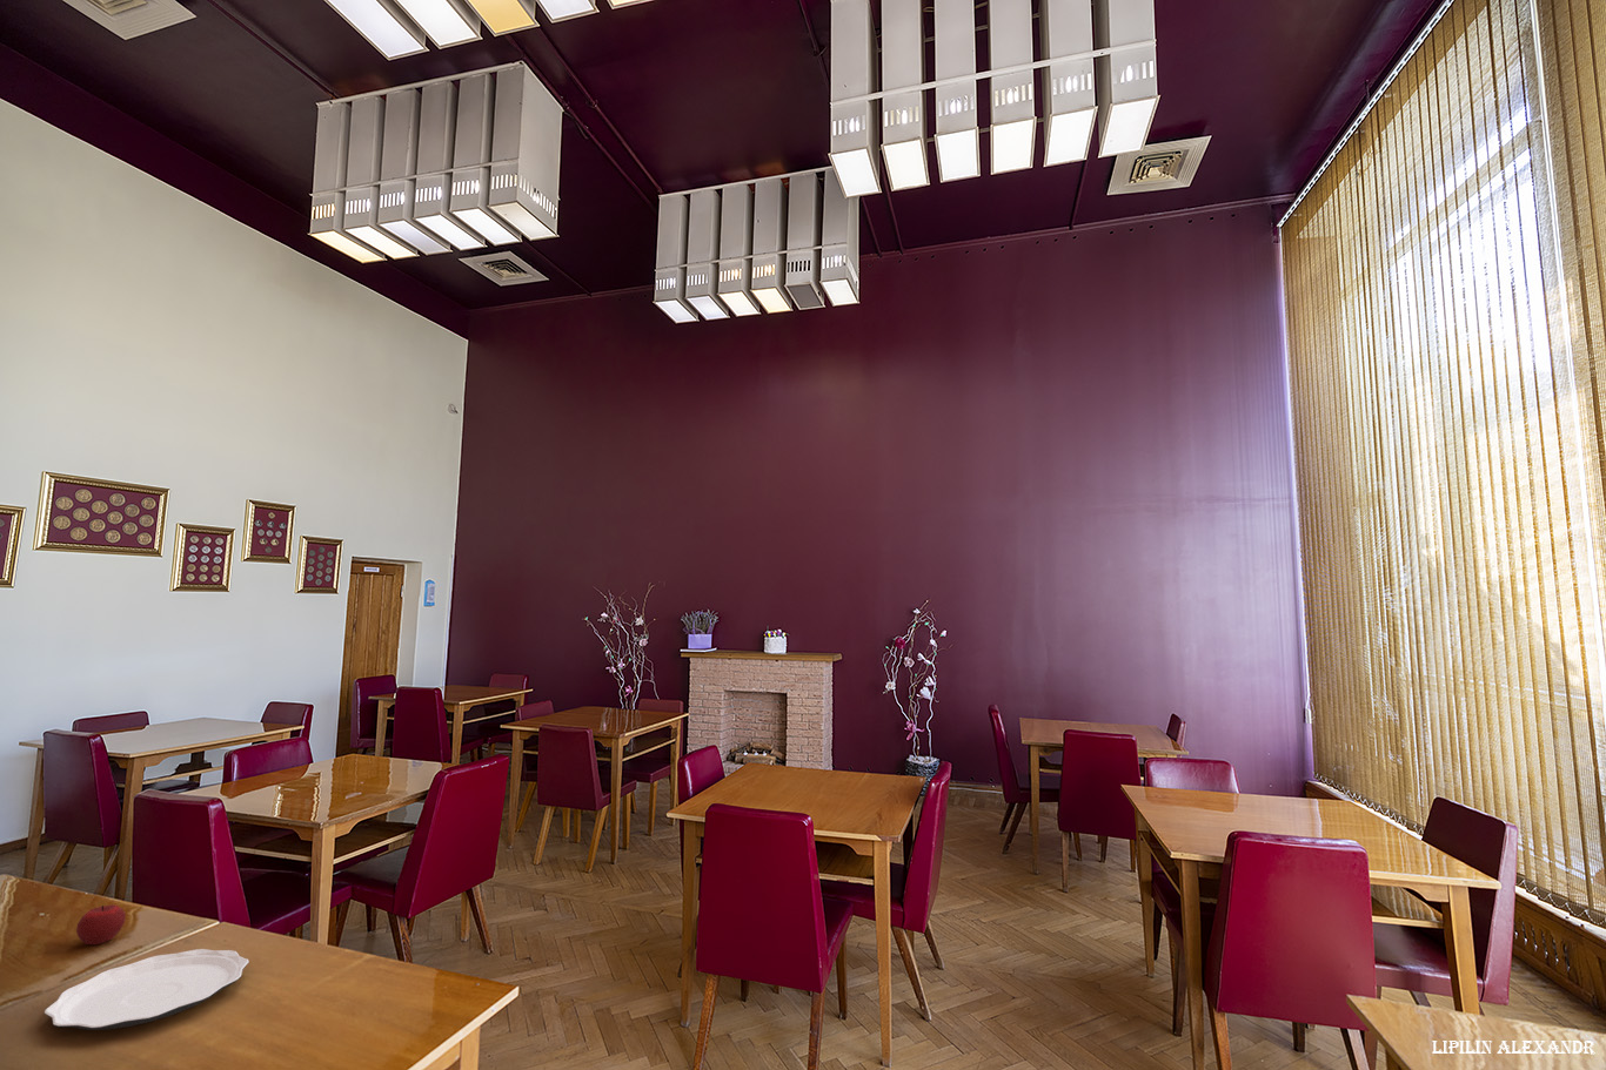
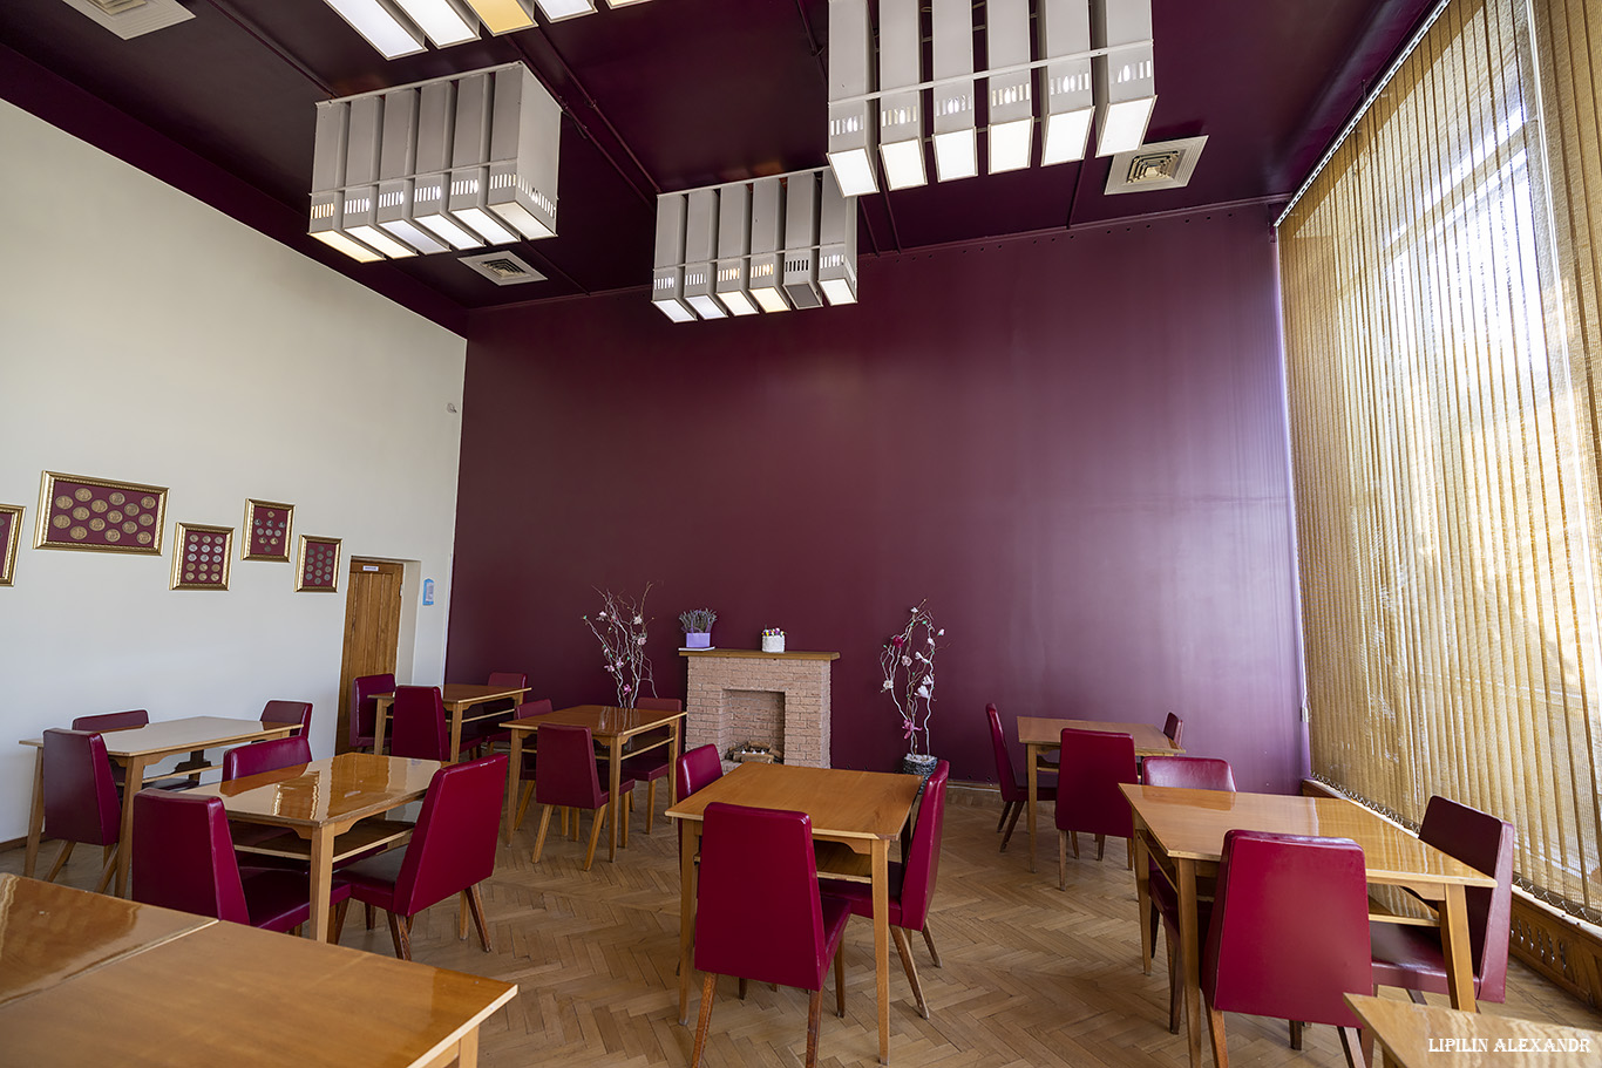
- apple (102, 922)
- plate (153, 989)
